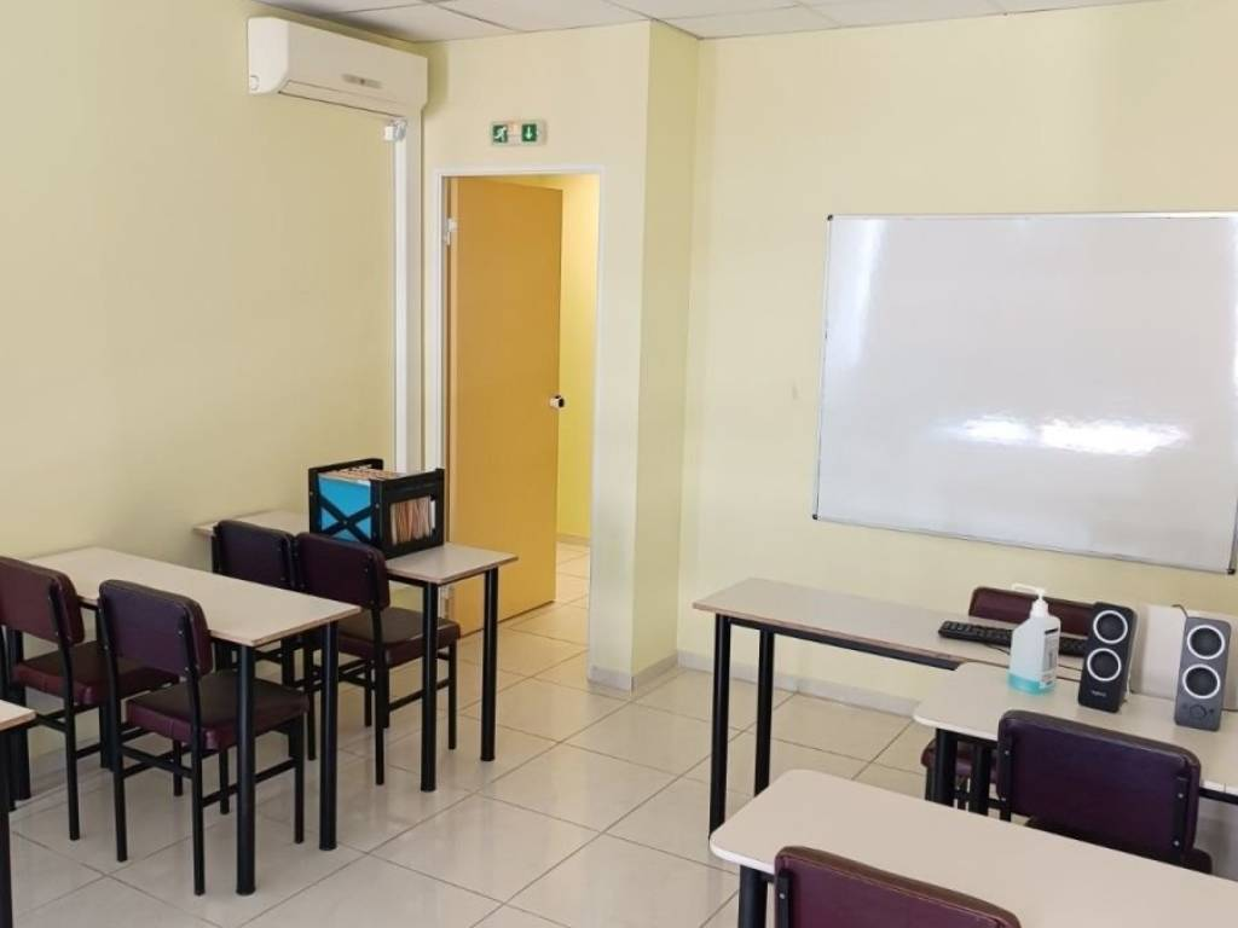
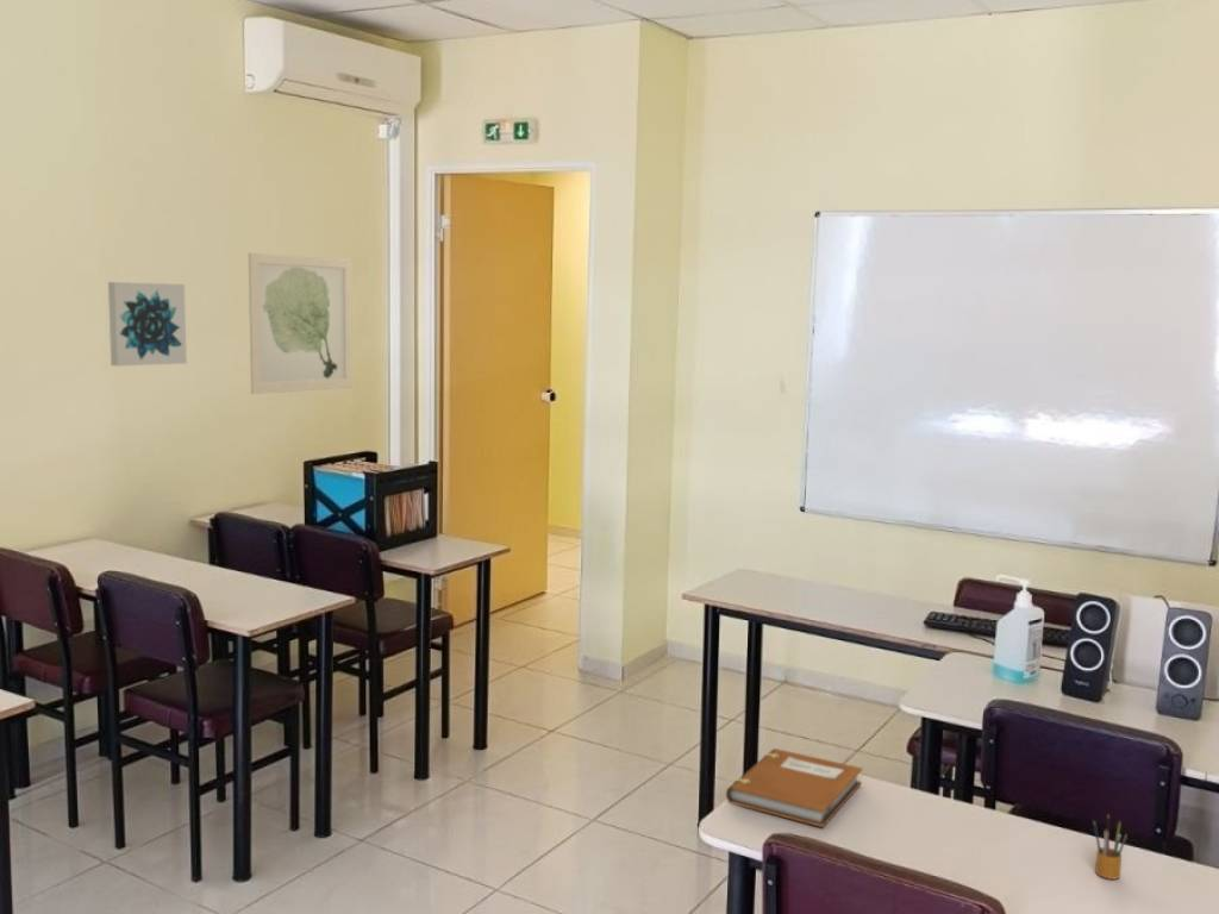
+ notebook (795, 783)
+ wall art (302, 324)
+ pencil box (1108, 846)
+ wall art (148, 324)
